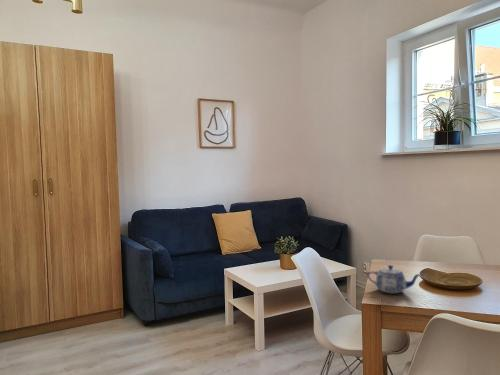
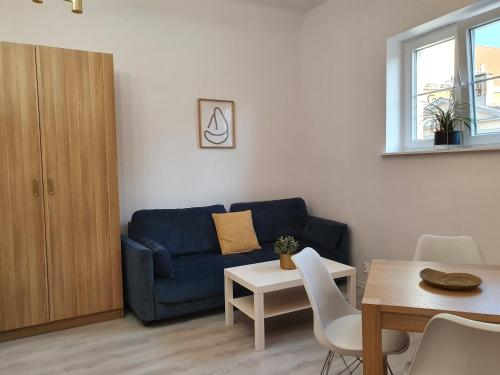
- teapot (393, 278)
